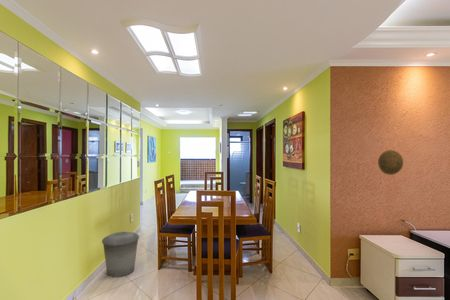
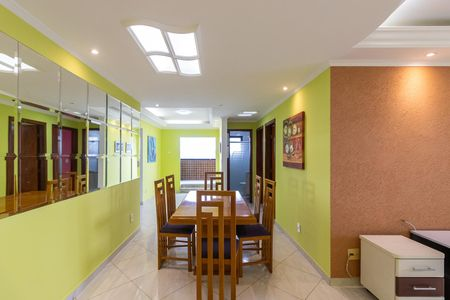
- trash can (120, 251)
- decorative plate (391, 162)
